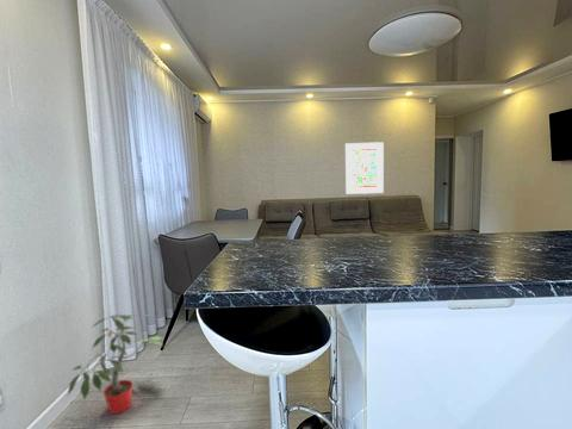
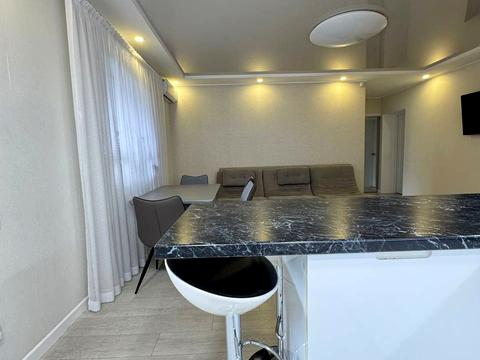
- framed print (363, 168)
- potted plant (120, 361)
